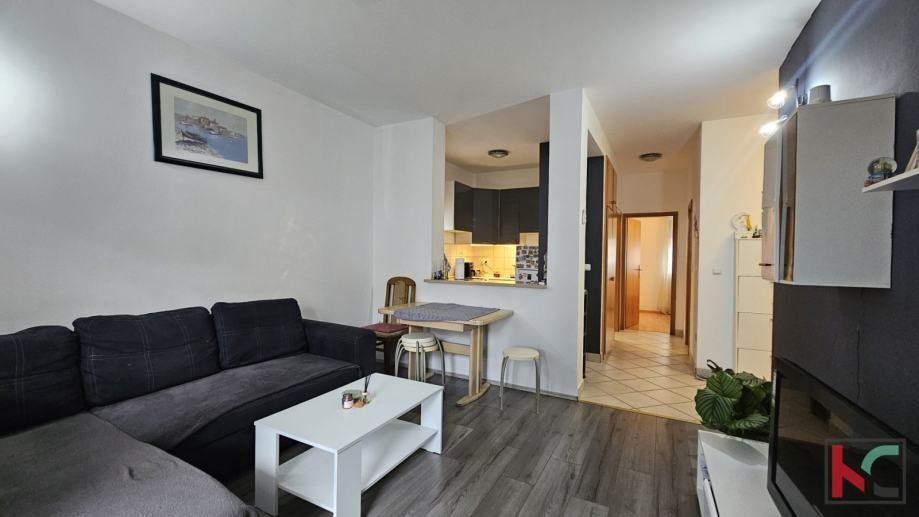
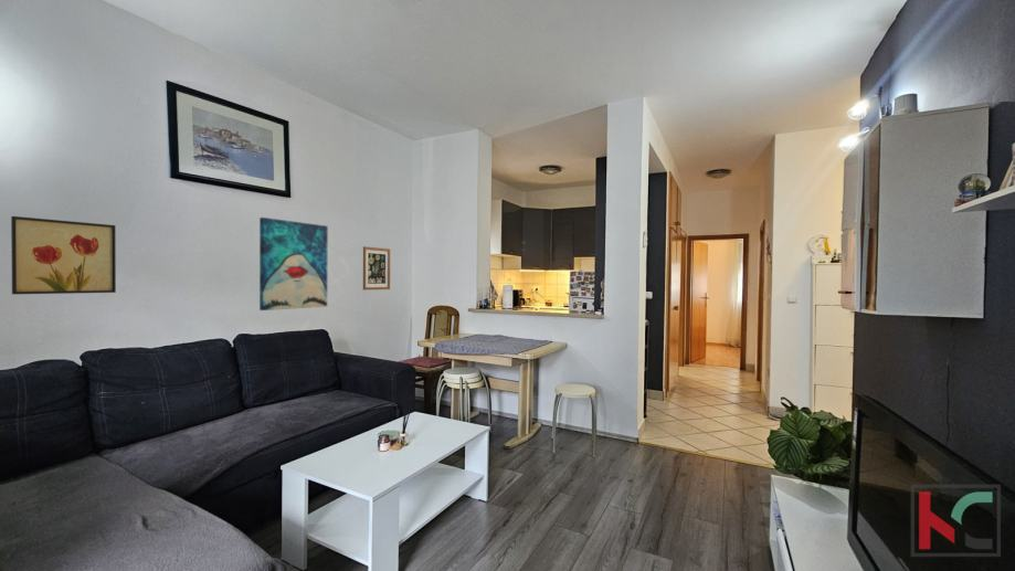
+ wall art (377, 268)
+ wall art (295, 265)
+ wall art (66, 257)
